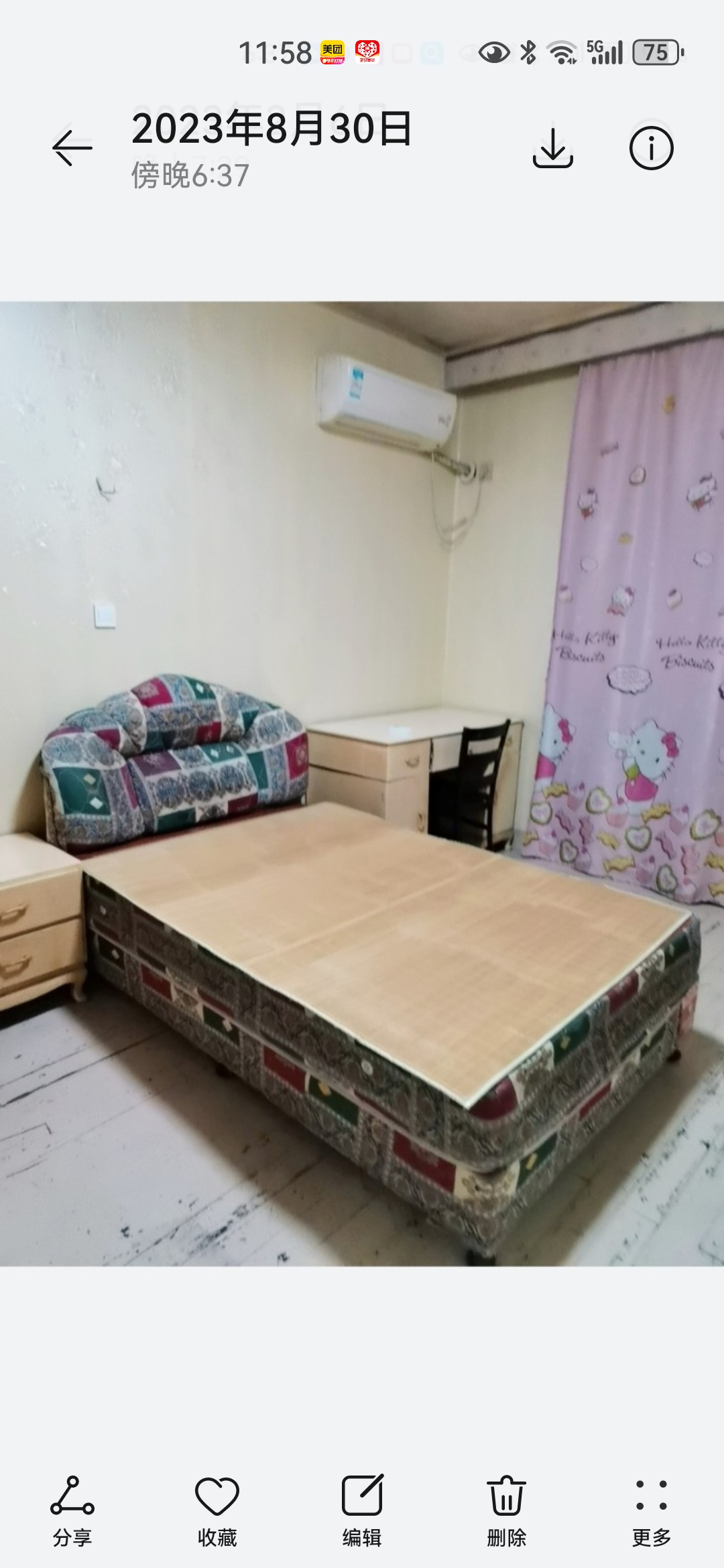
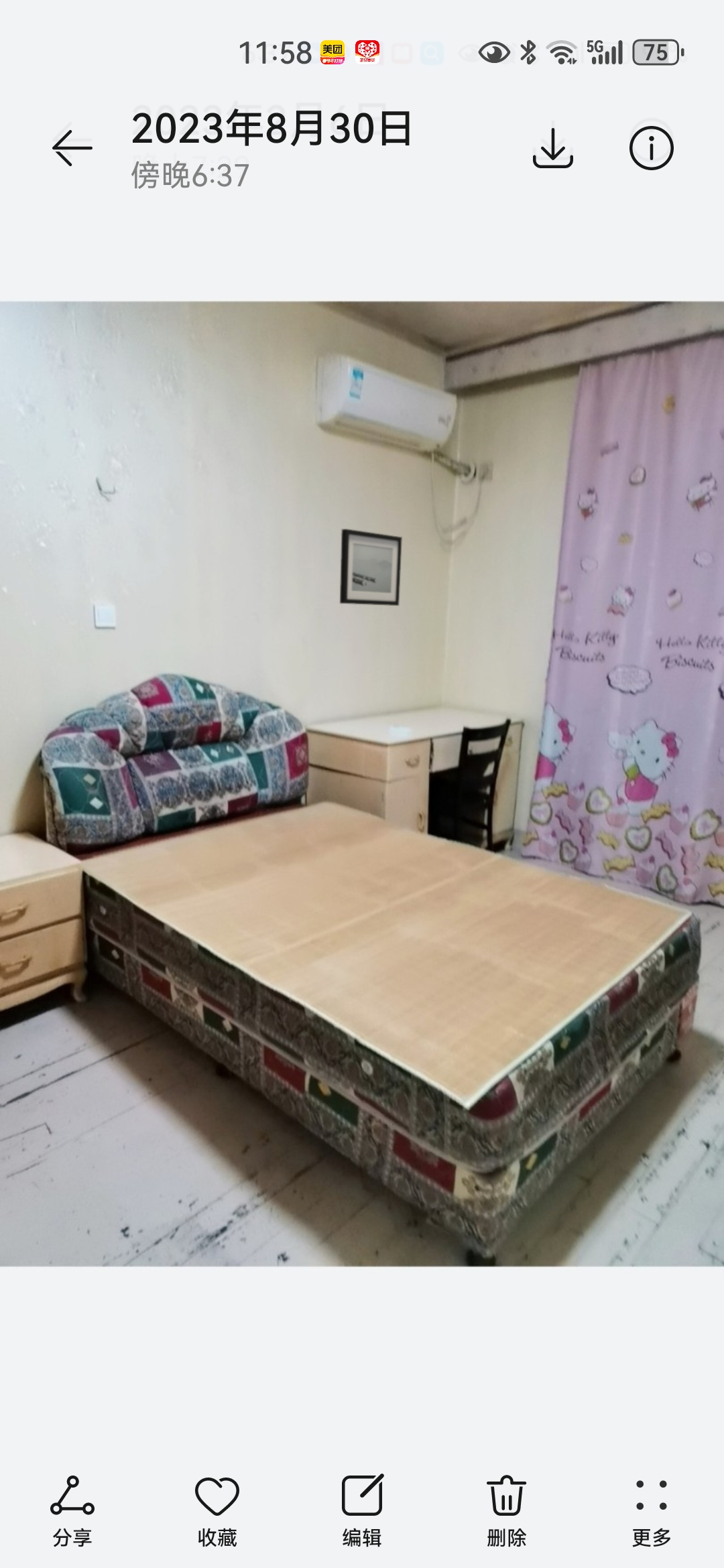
+ wall art (371, 569)
